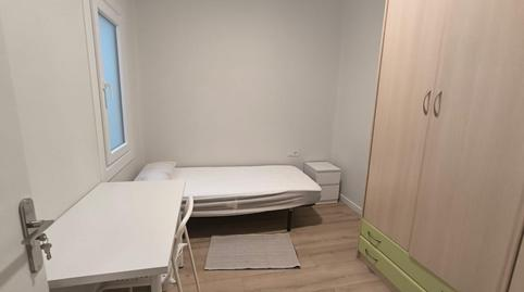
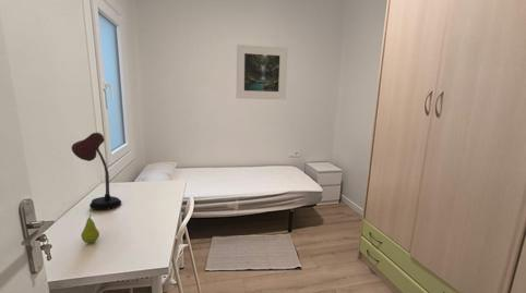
+ desk lamp (104, 166)
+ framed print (262, 73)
+ fruit (89, 228)
